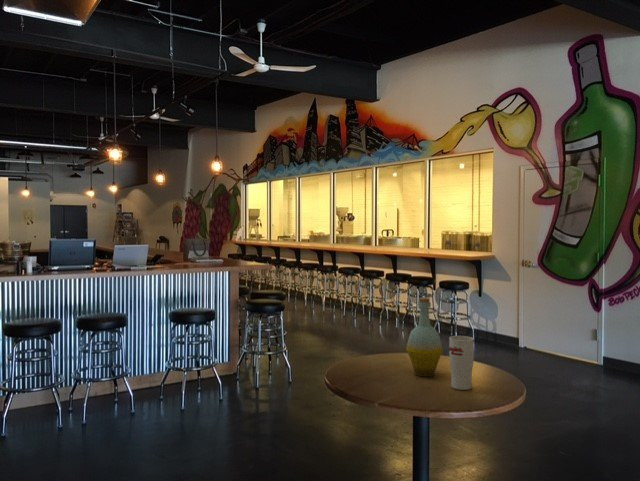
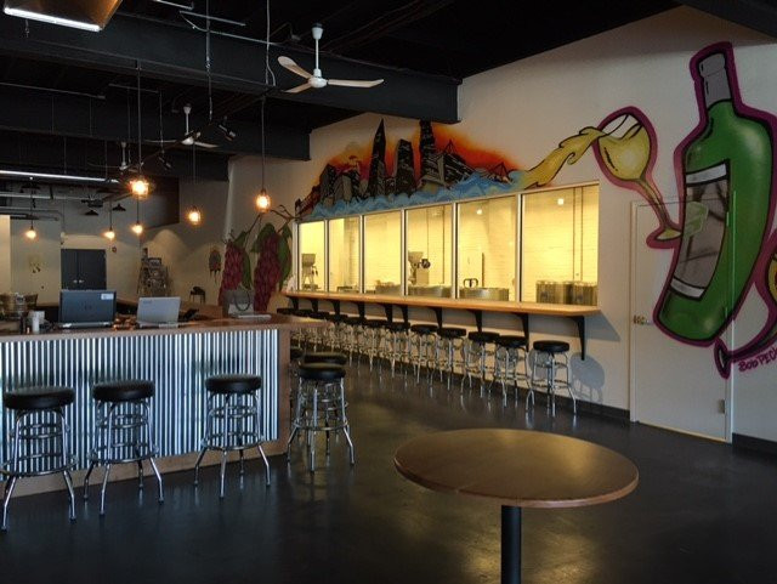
- cup (461, 362)
- bottle (424, 336)
